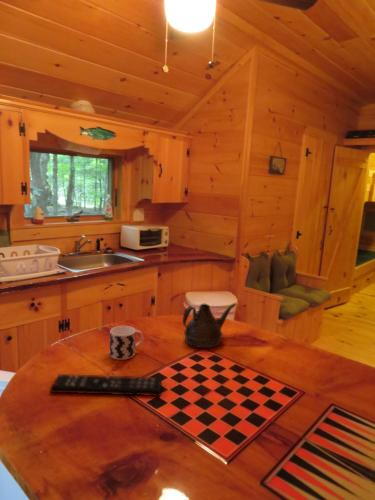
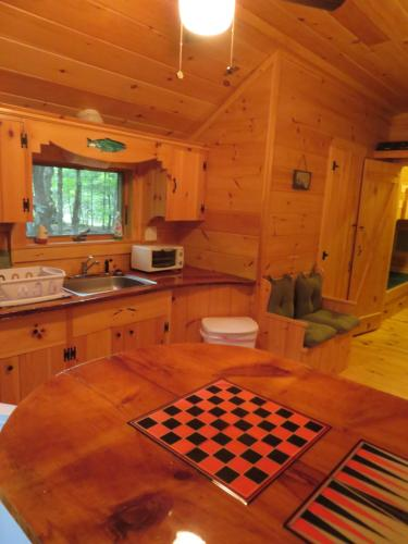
- remote control (107, 383)
- teapot (210, 322)
- cup (126, 341)
